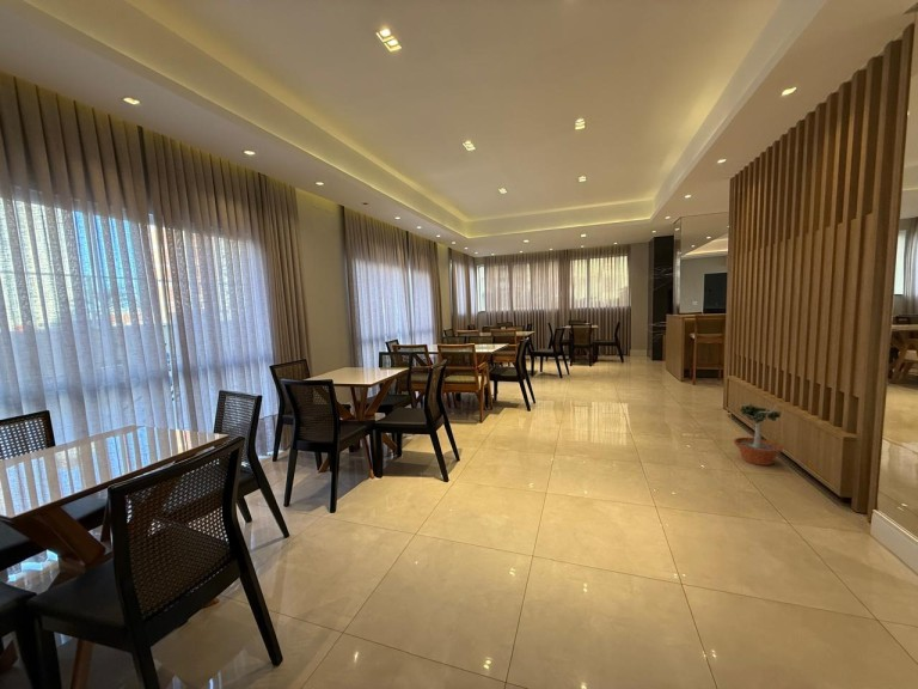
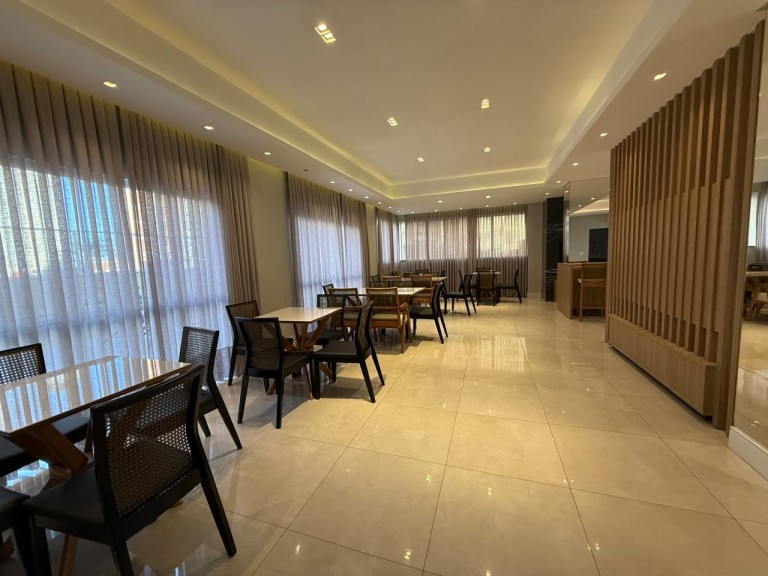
- potted tree (758, 429)
